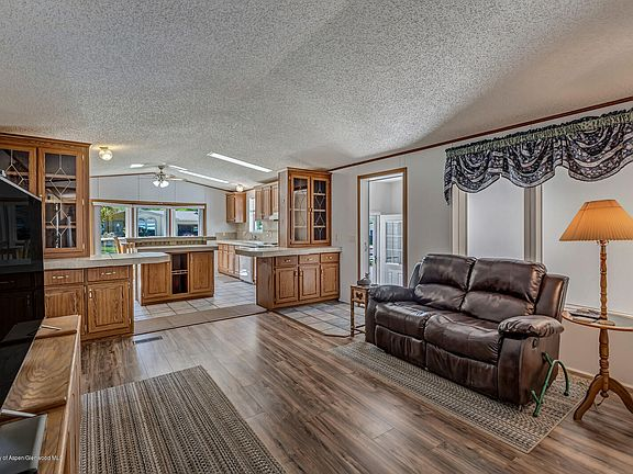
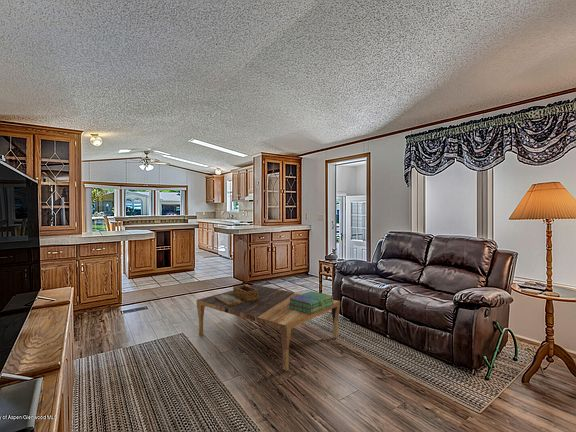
+ coffee table (267, 318)
+ decorative box (236, 294)
+ stack of books (311, 301)
